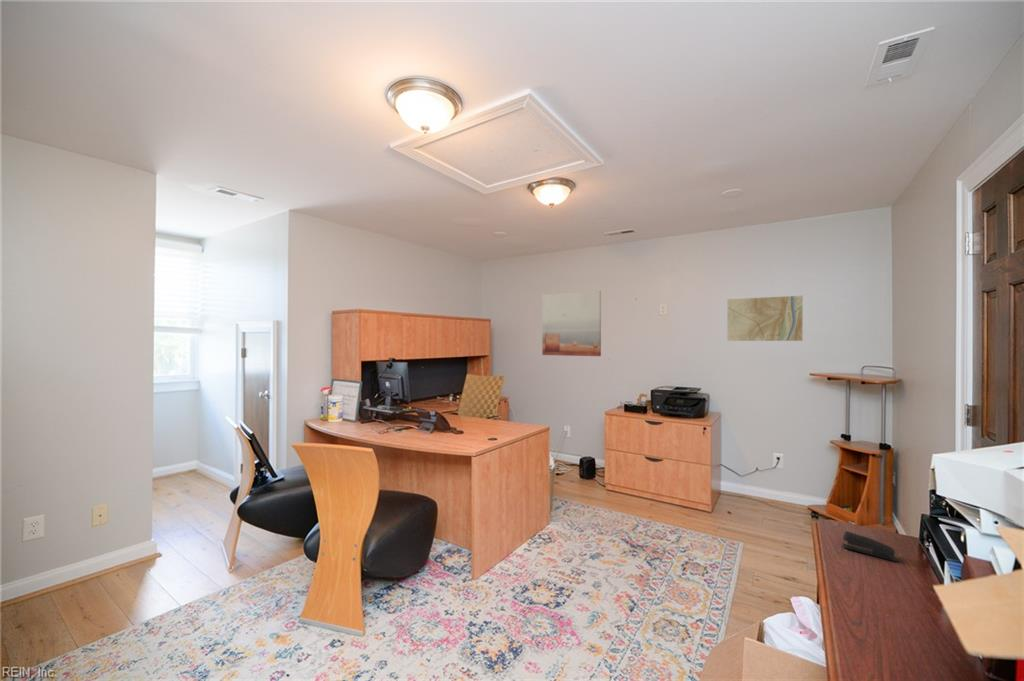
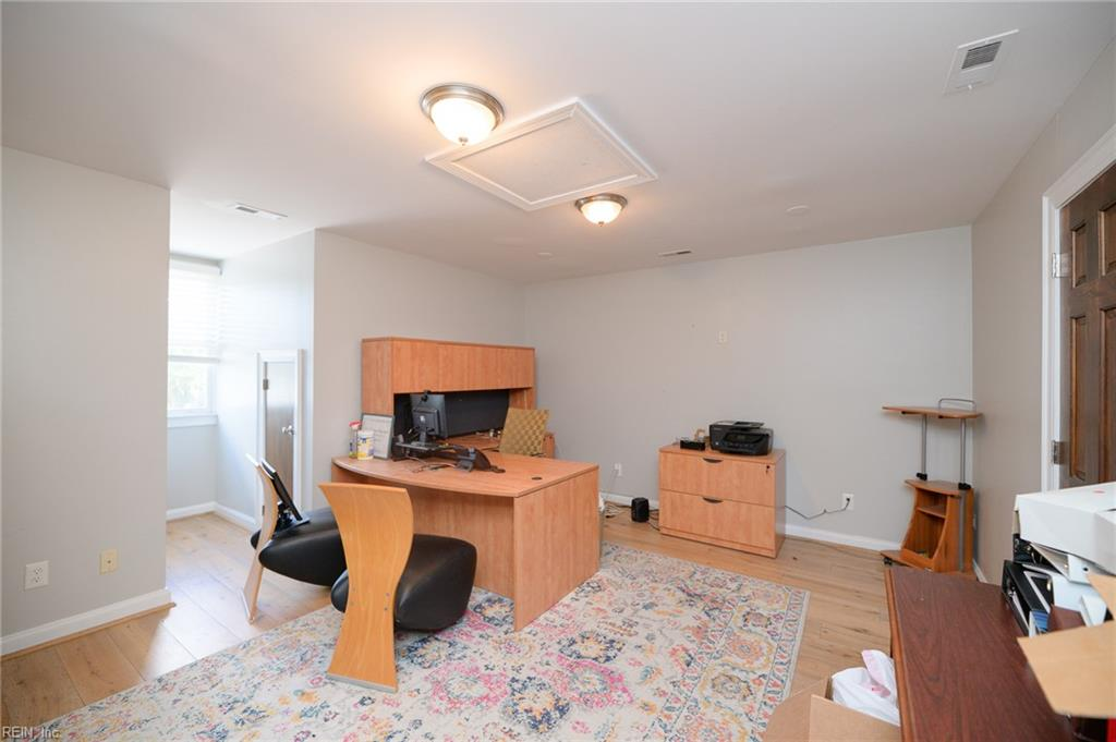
- map (763, 319)
- wall art (570, 324)
- stapler (869, 545)
